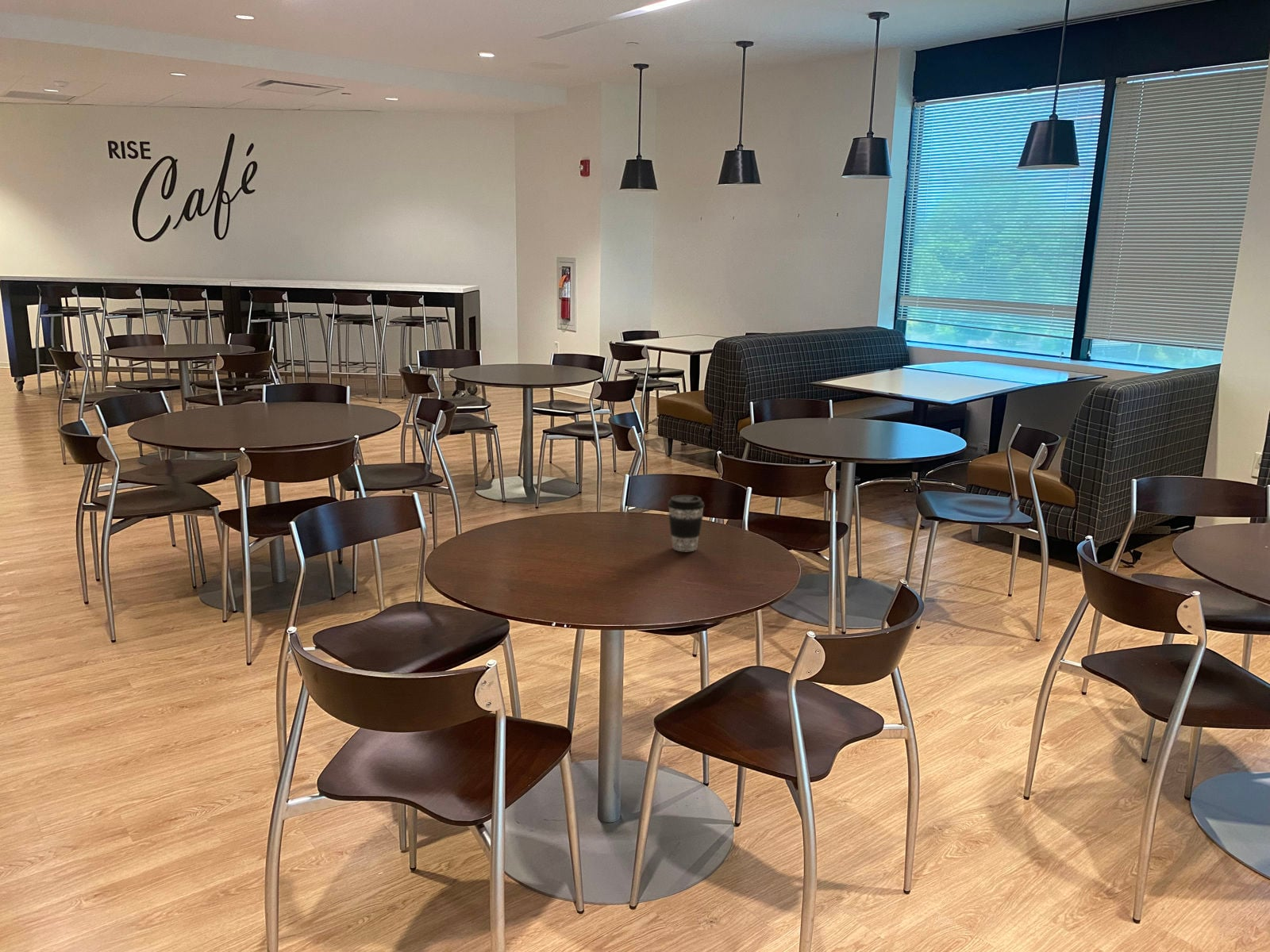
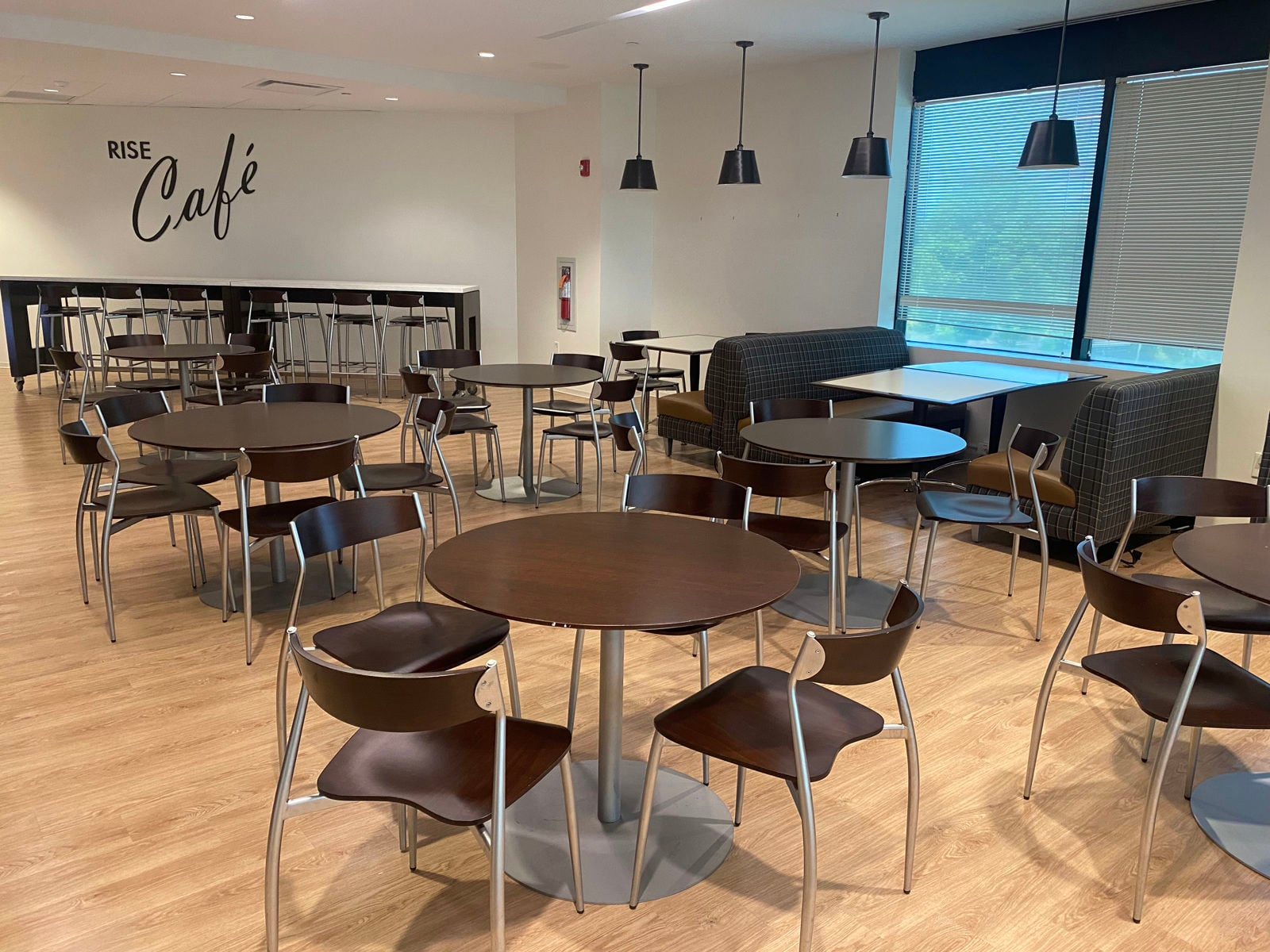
- coffee cup (685, 523)
